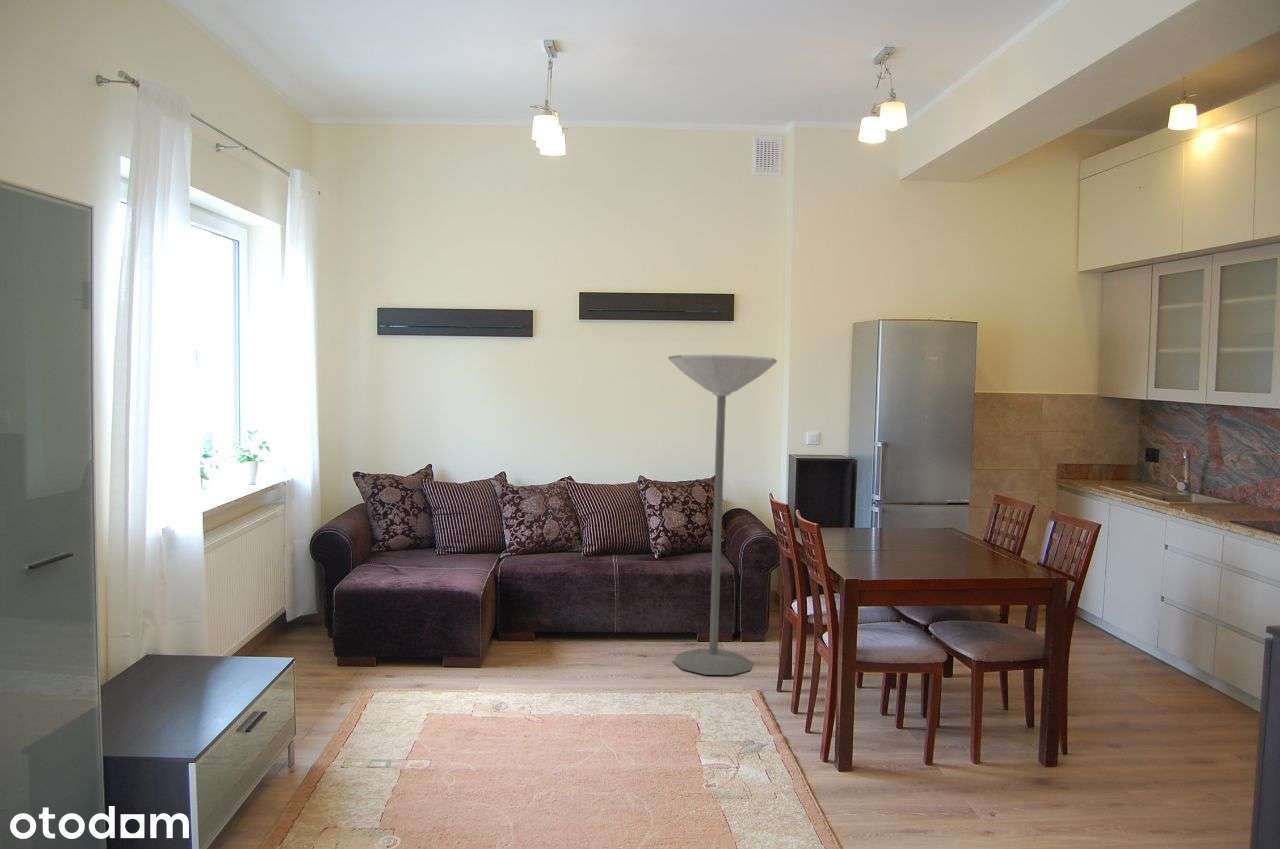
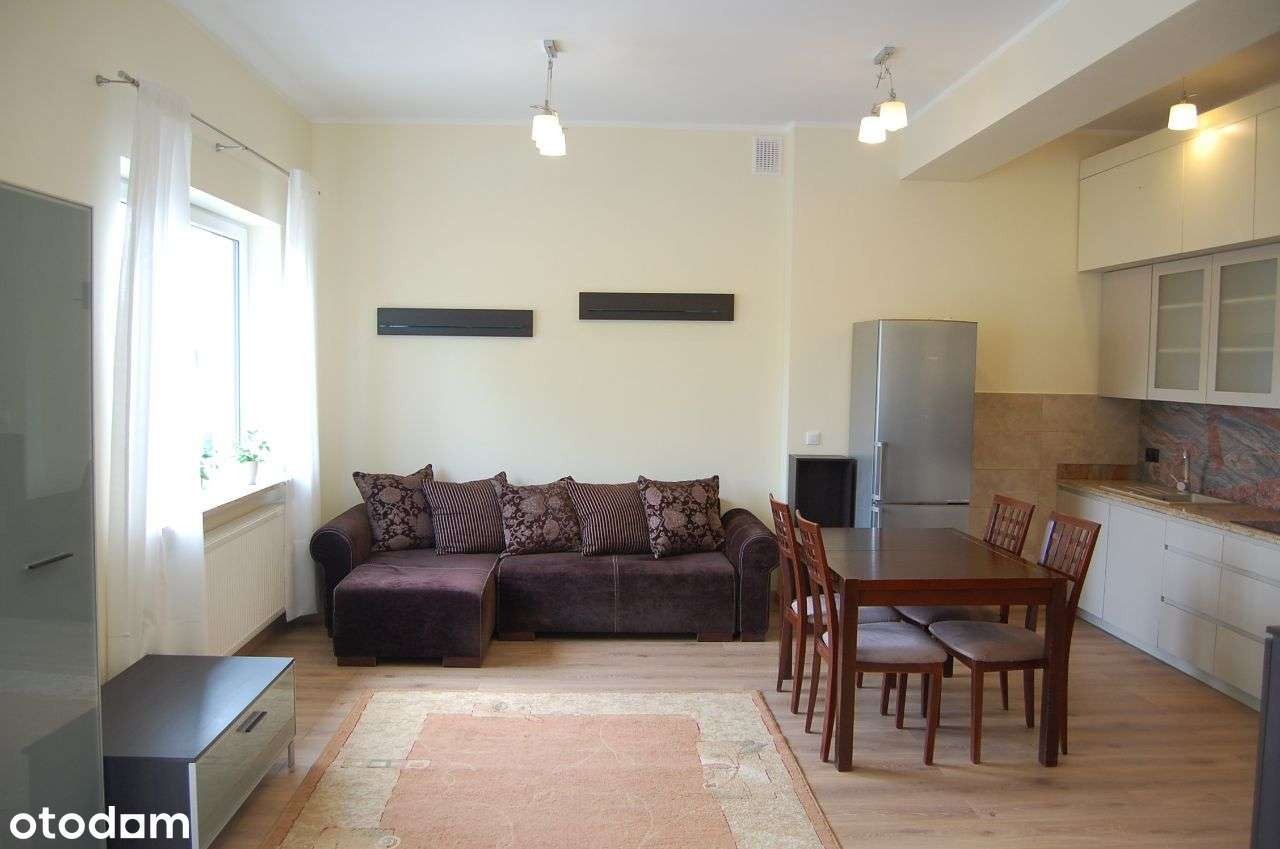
- floor lamp (717, 510)
